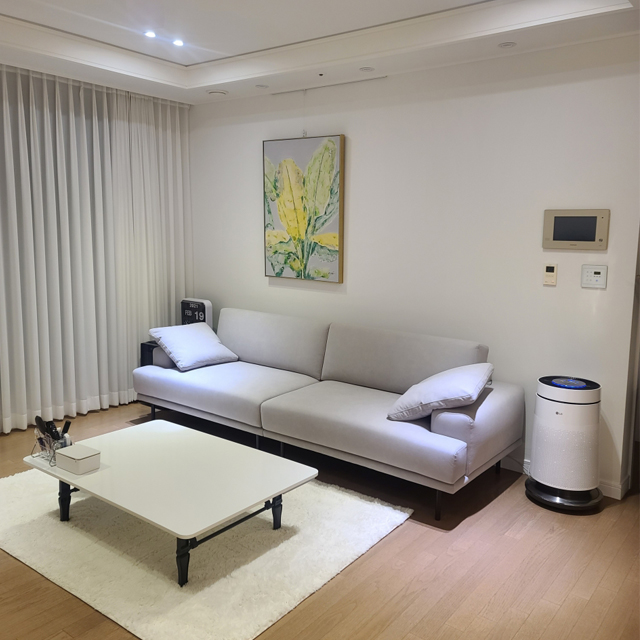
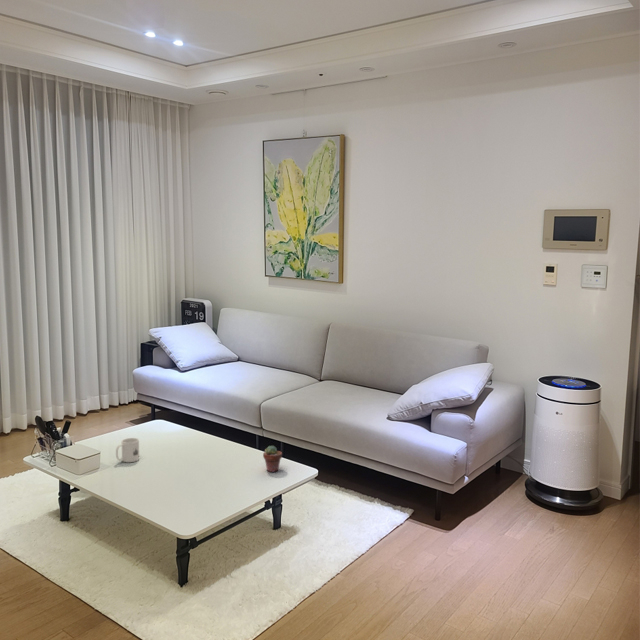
+ mug (127, 450)
+ potted succulent (272, 457)
